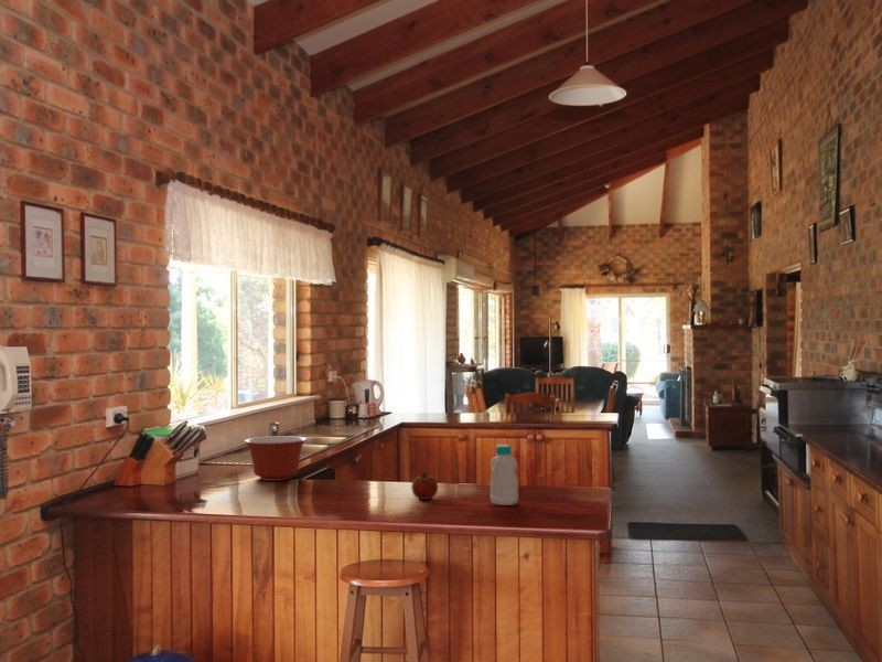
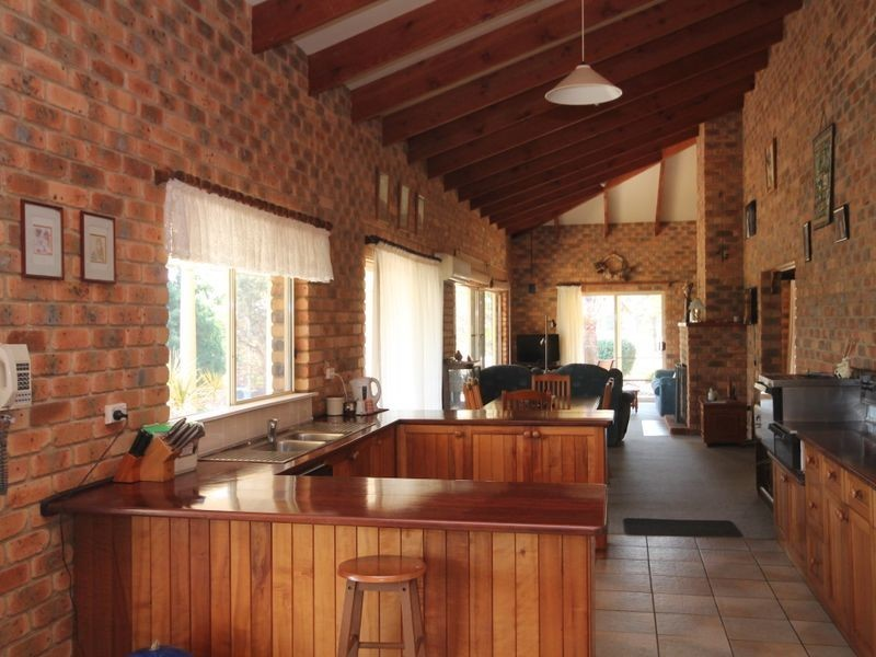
- bottle (504, 474)
- mixing bowl (276, 458)
- fruit (424, 484)
